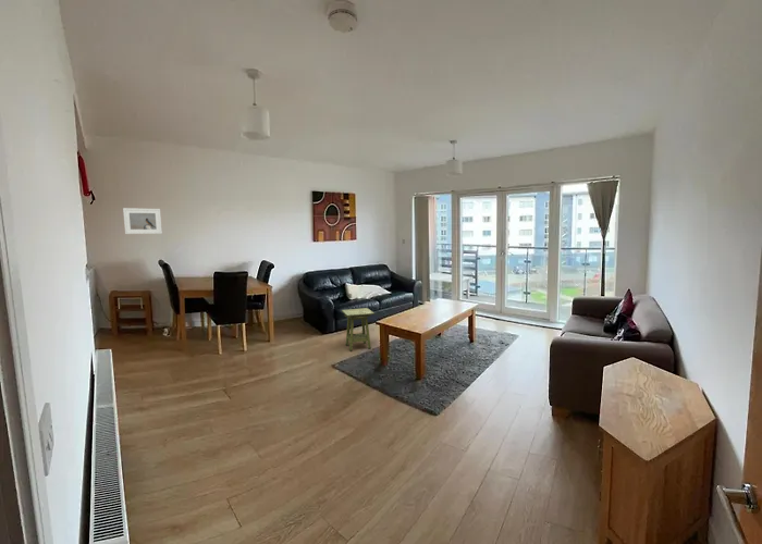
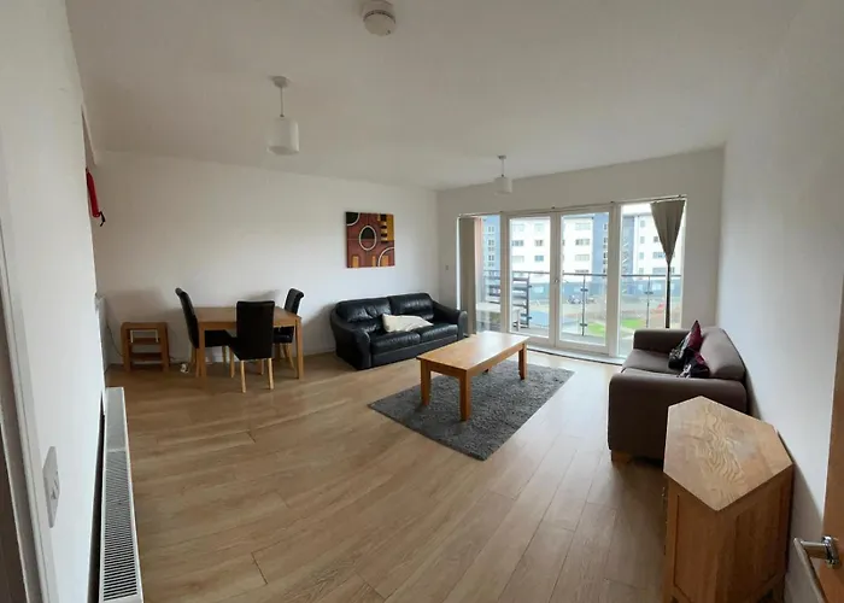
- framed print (143, 221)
- side table (359, 333)
